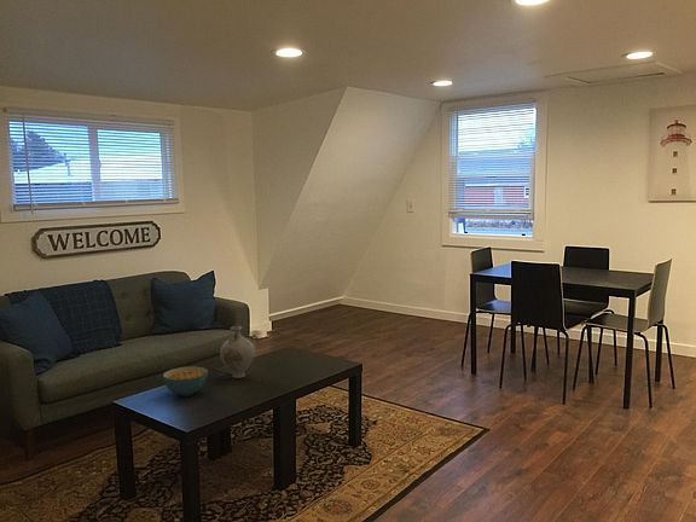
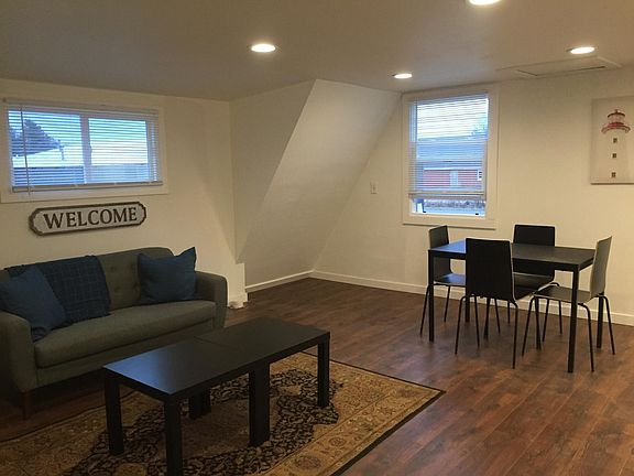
- decorative vase (237, 352)
- cereal bowl (186, 383)
